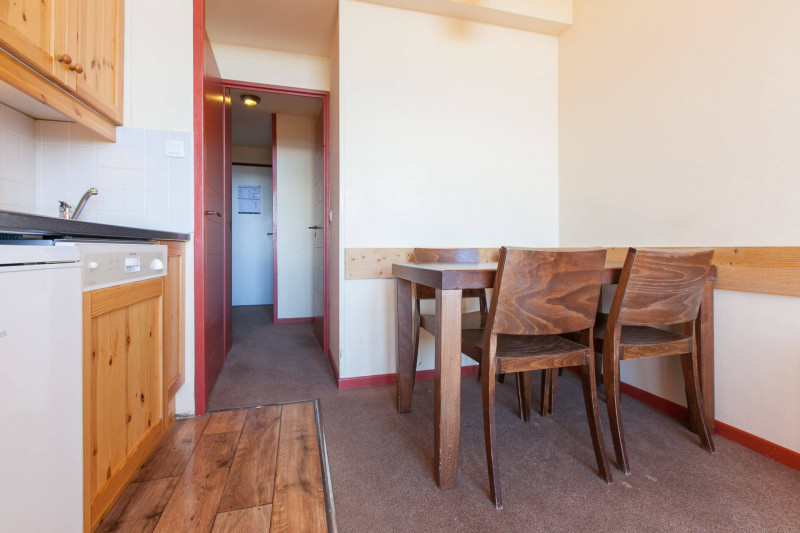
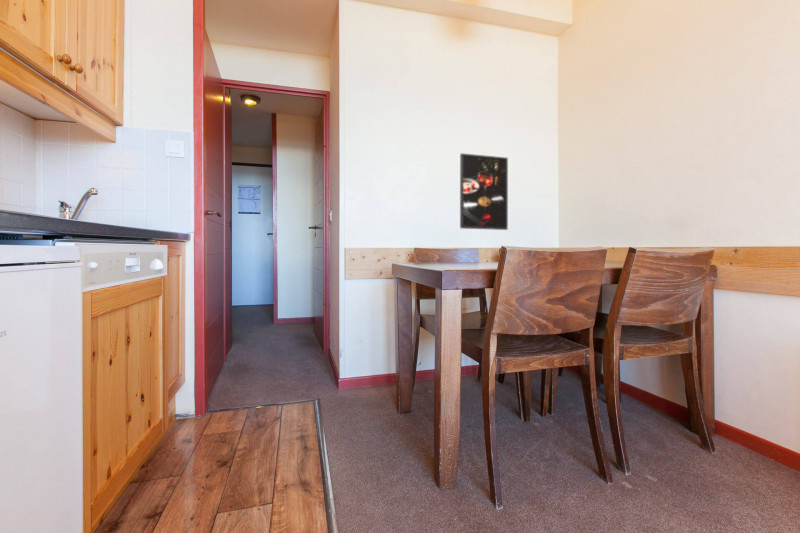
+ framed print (484, 192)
